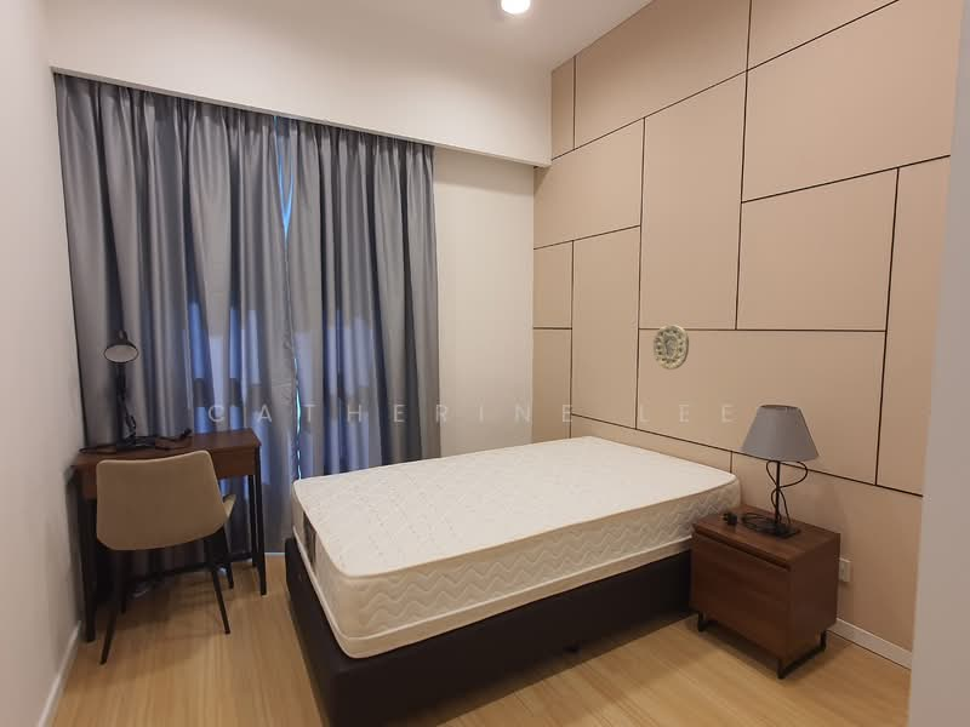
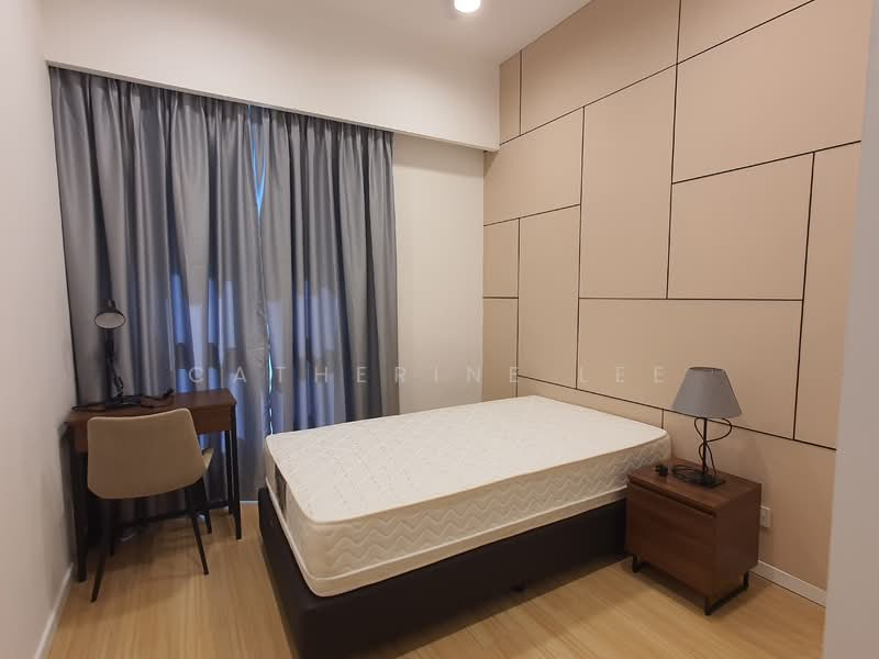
- decorative plate (669, 347)
